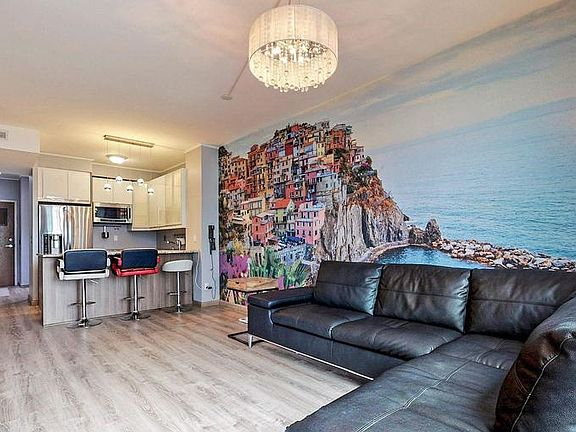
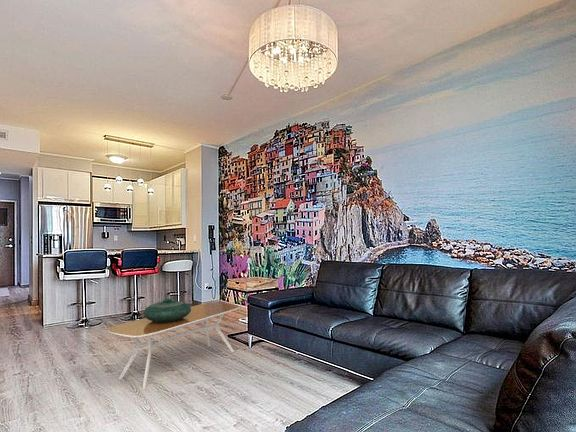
+ decorative bowl (167, 308)
+ coffee table (178, 337)
